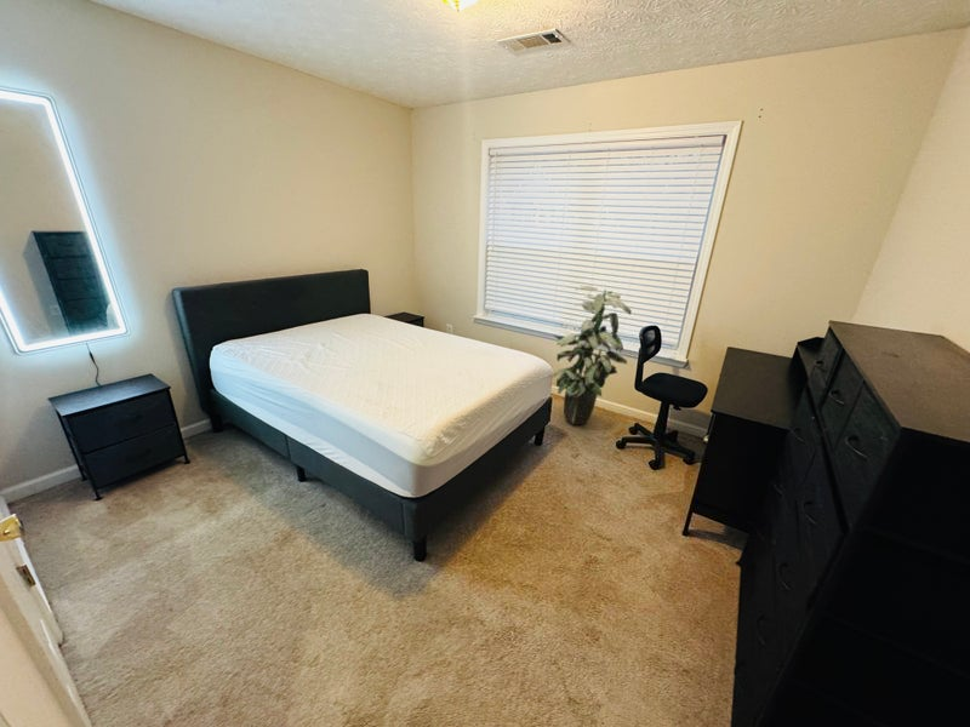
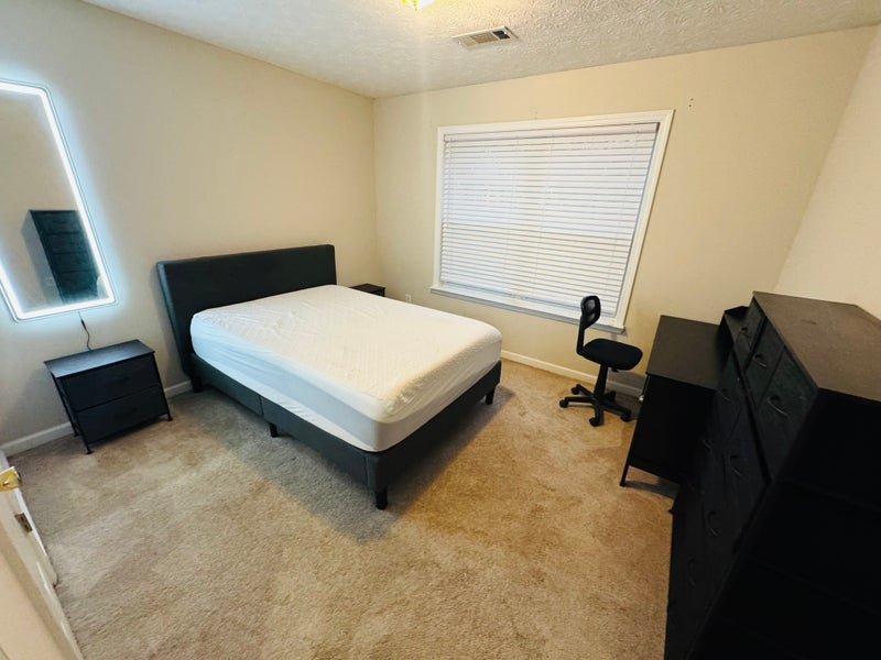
- indoor plant (586, 356)
